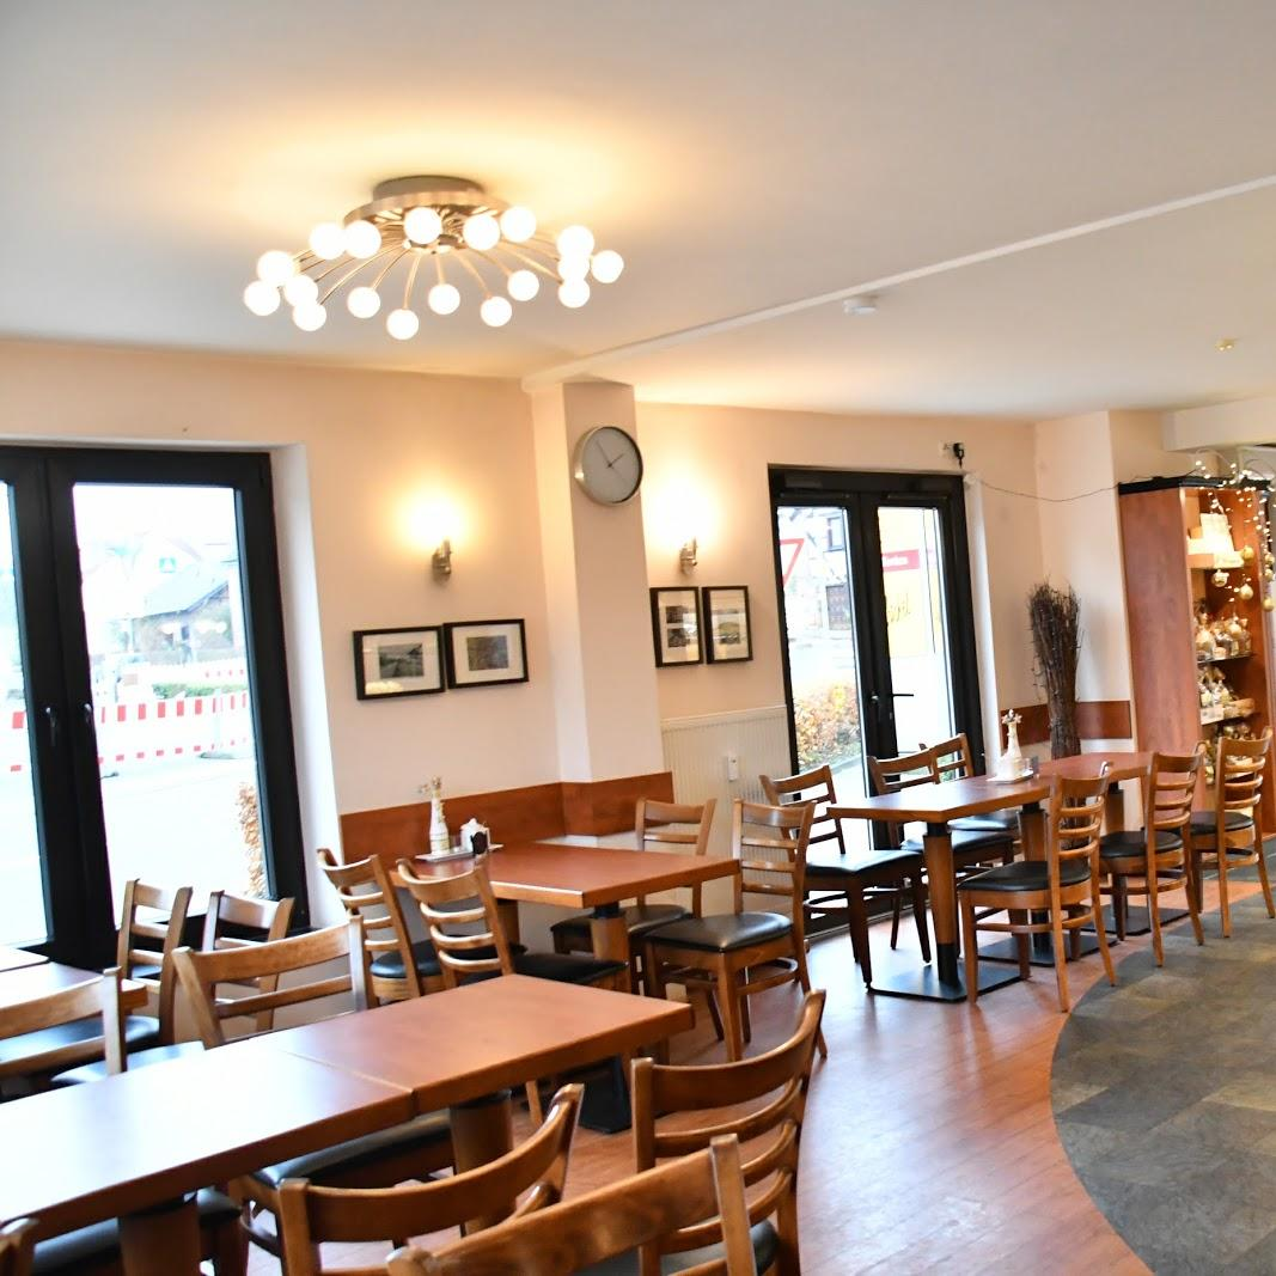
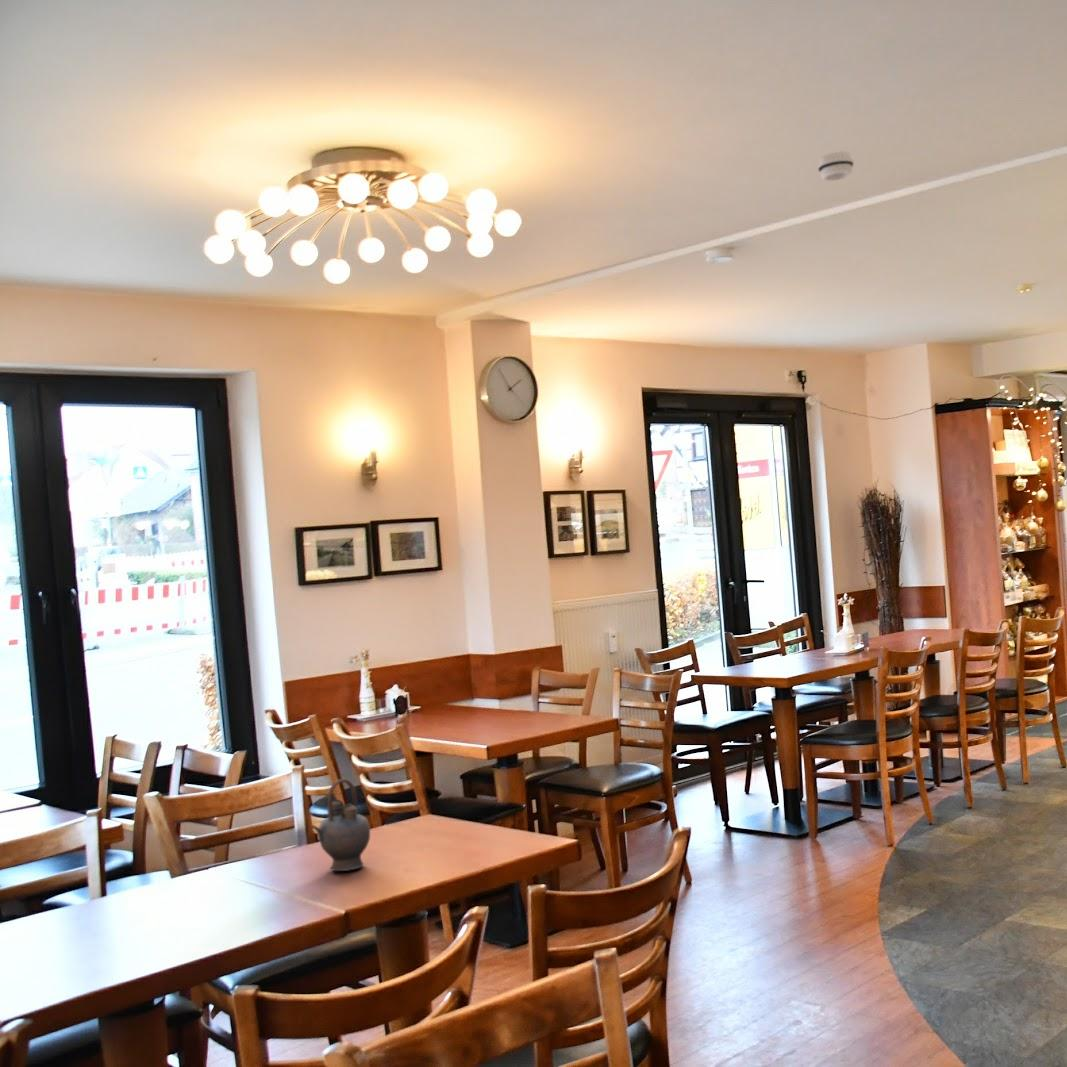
+ teapot (338, 824)
+ smoke detector (835, 166)
